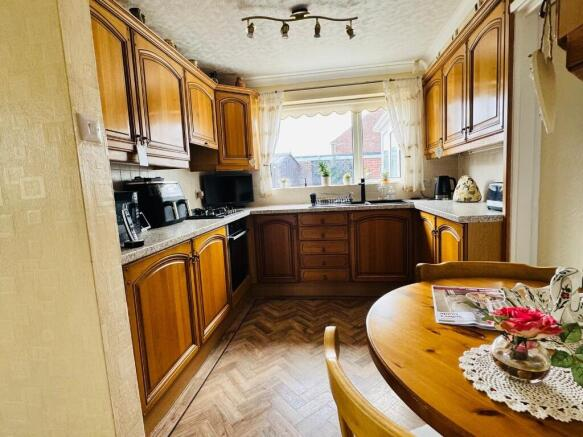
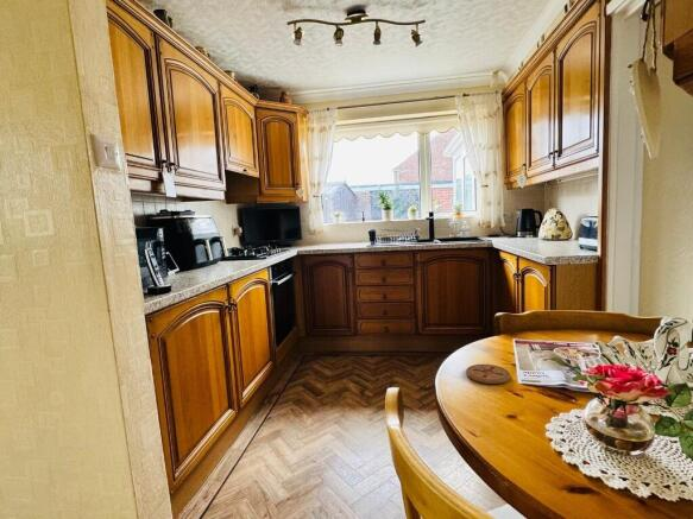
+ coaster (487, 373)
